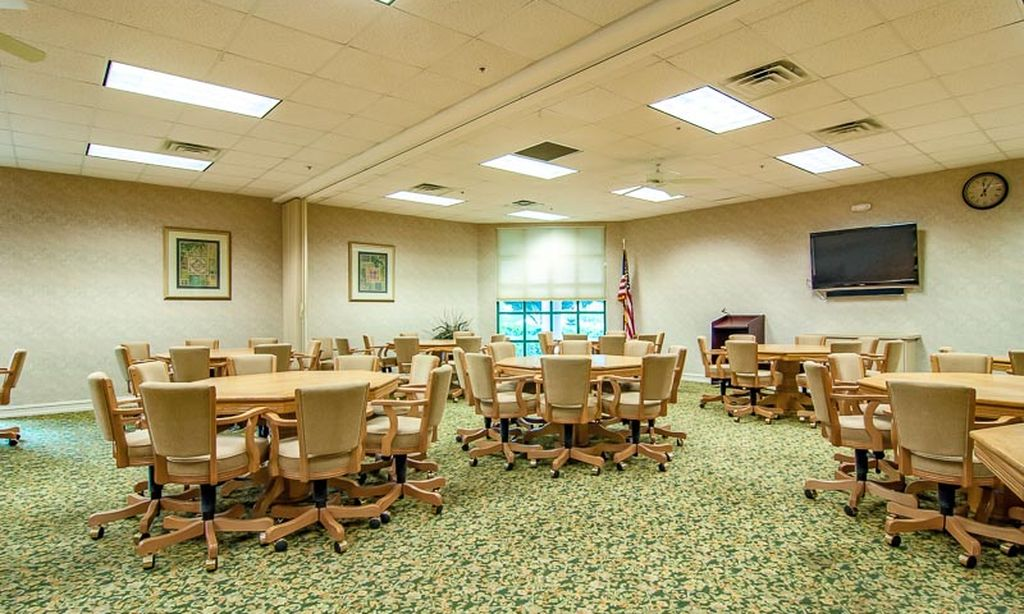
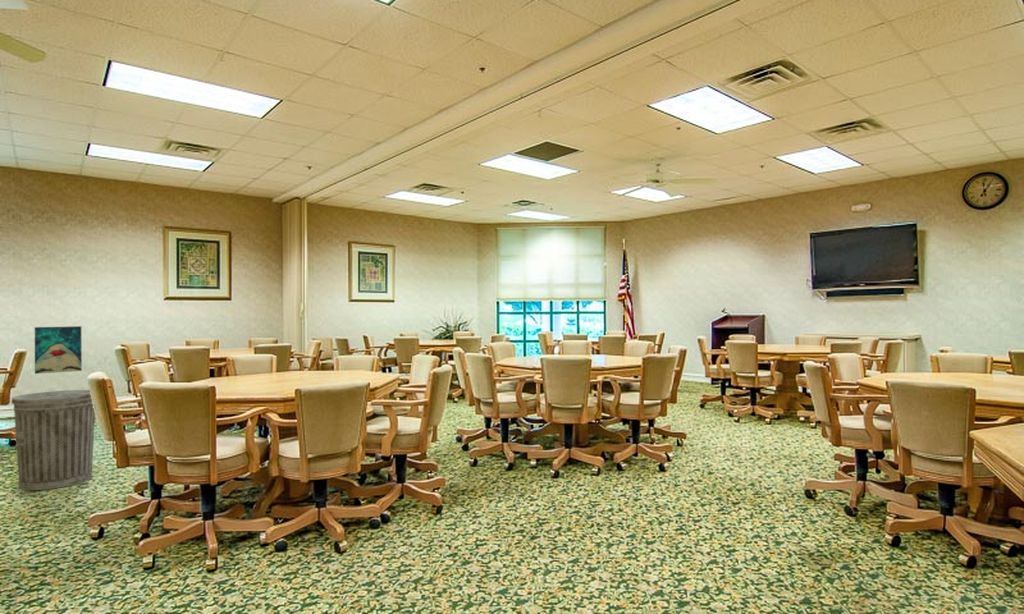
+ trash can (56, 437)
+ wall art (58, 349)
